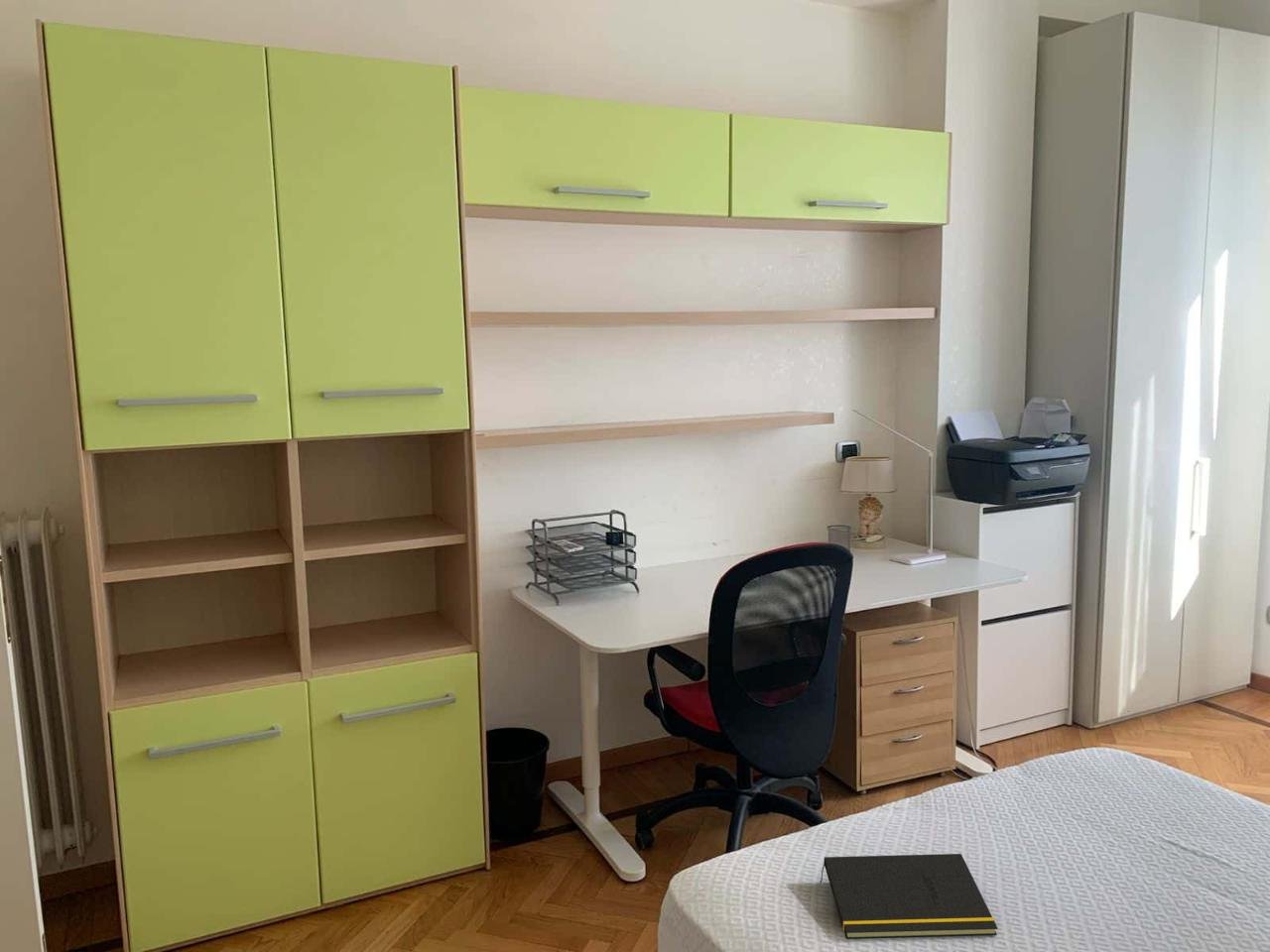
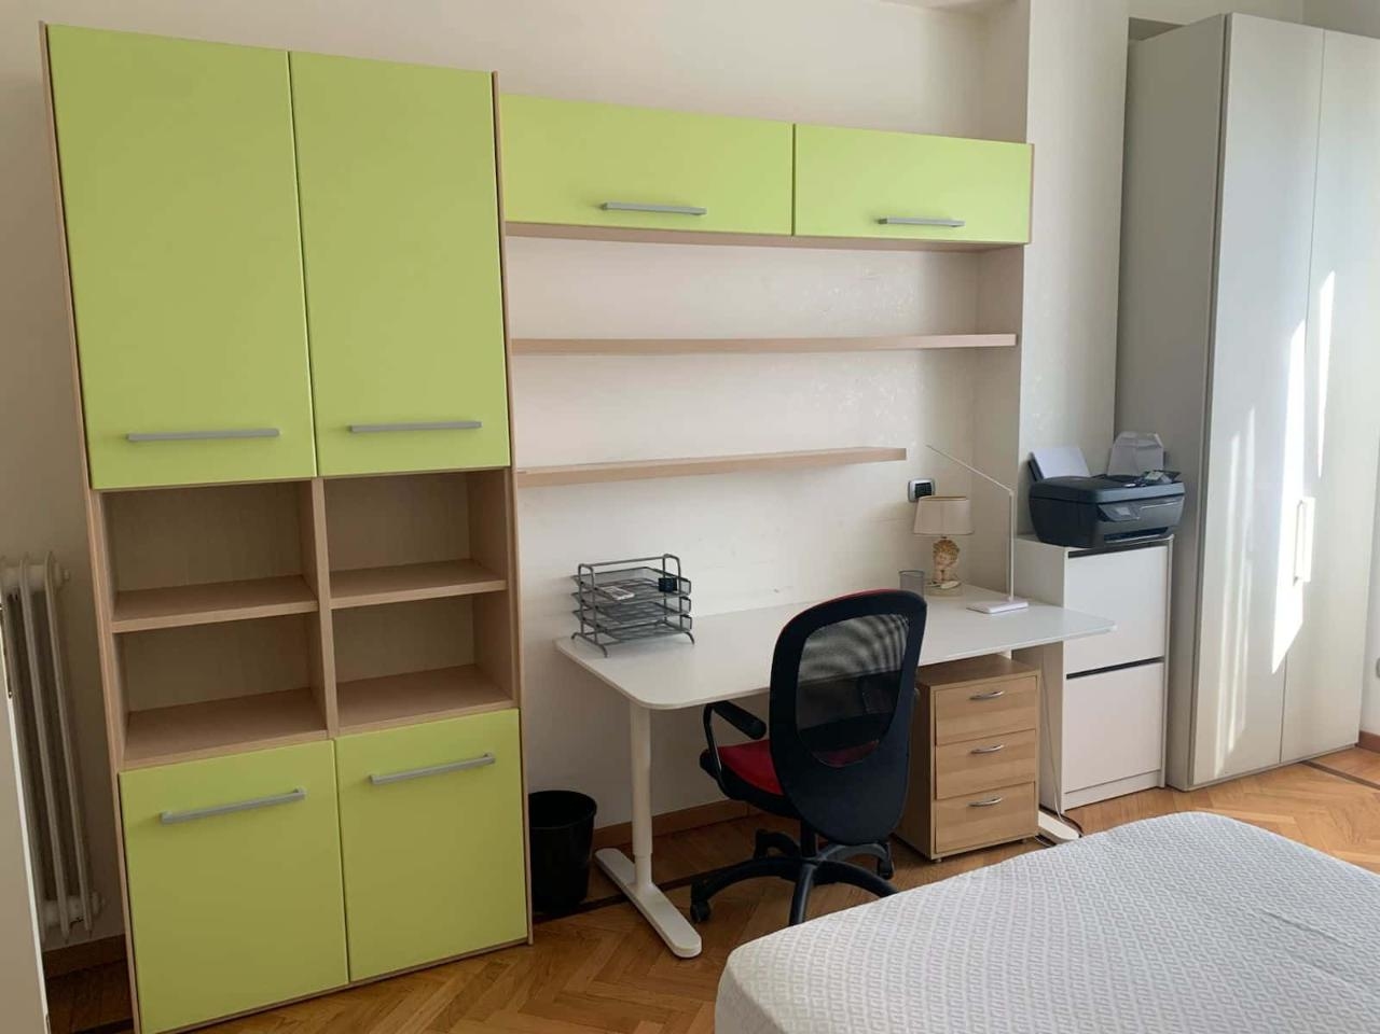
- notepad (906, 893)
